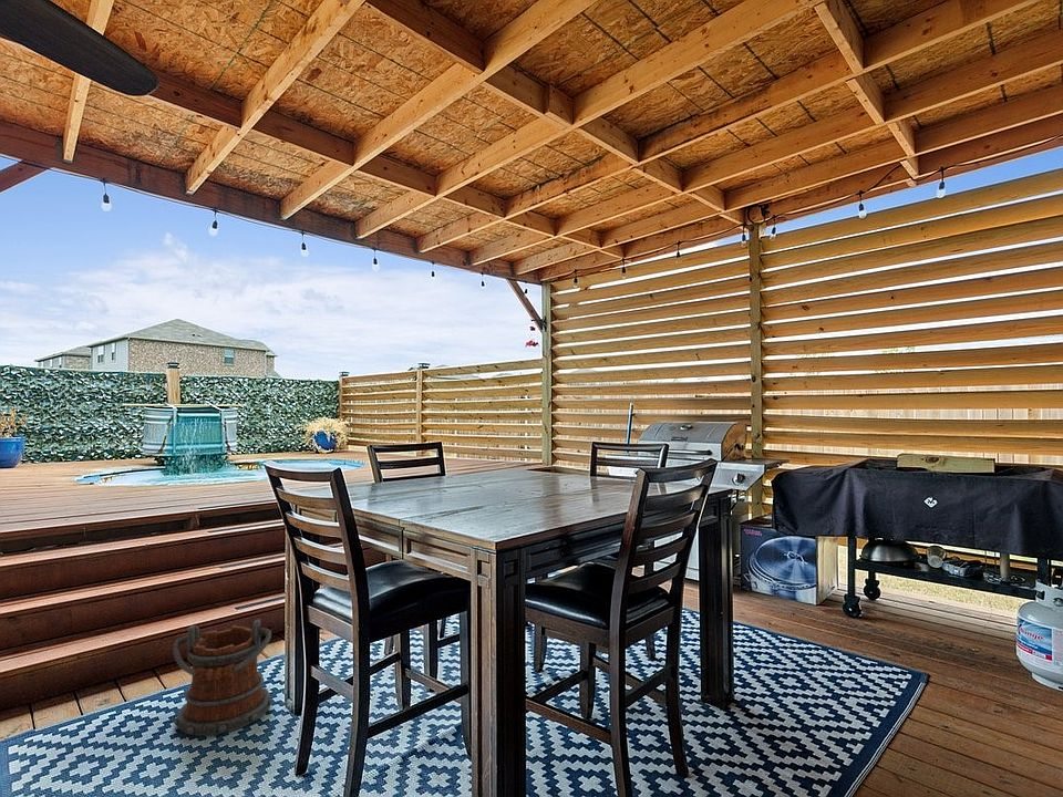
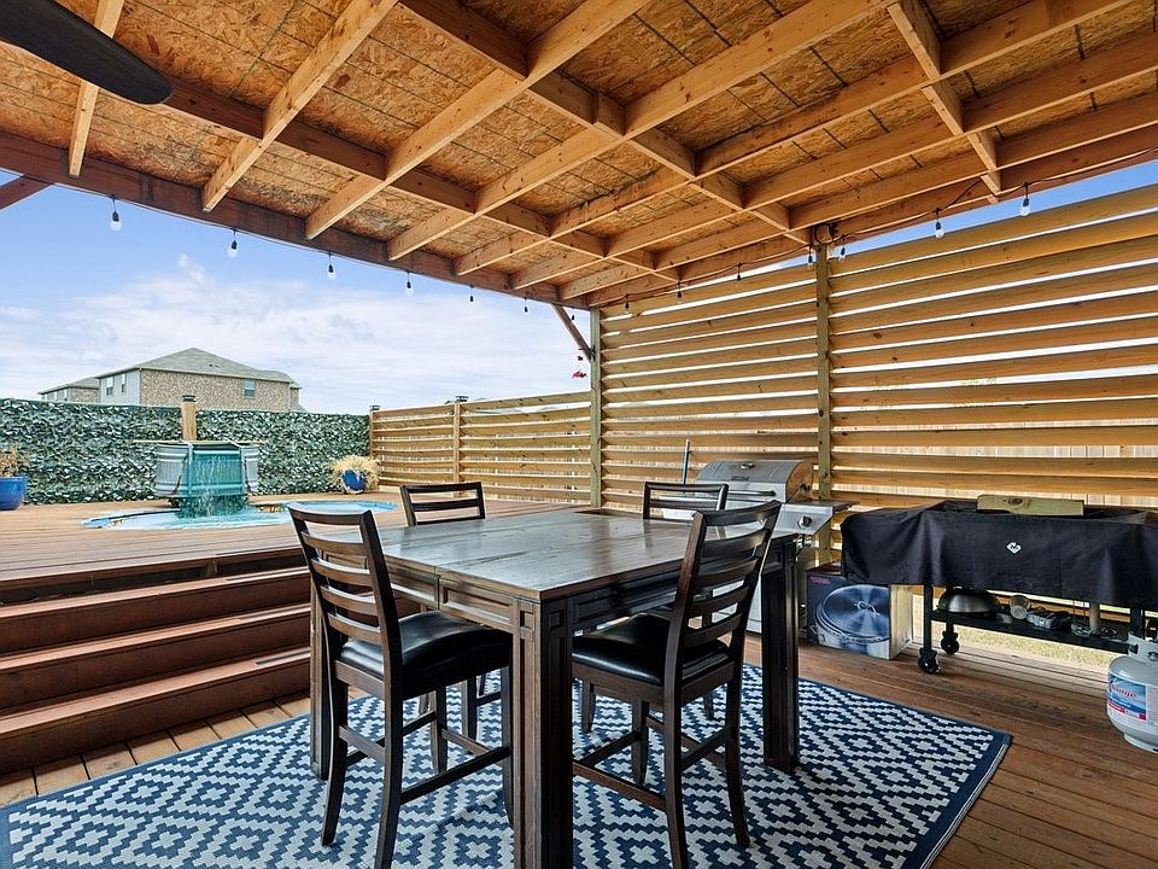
- bucket (225, 667)
